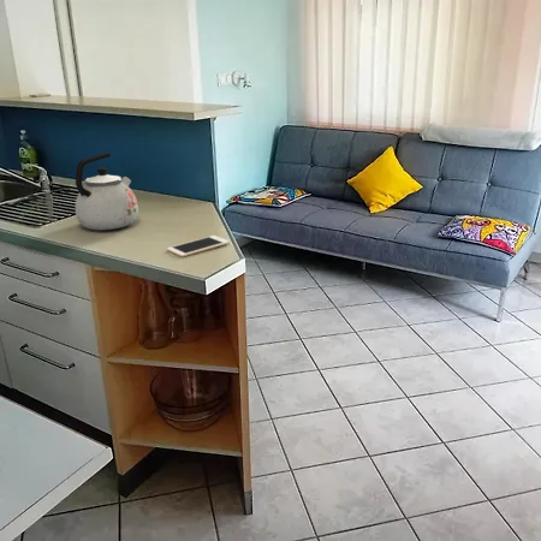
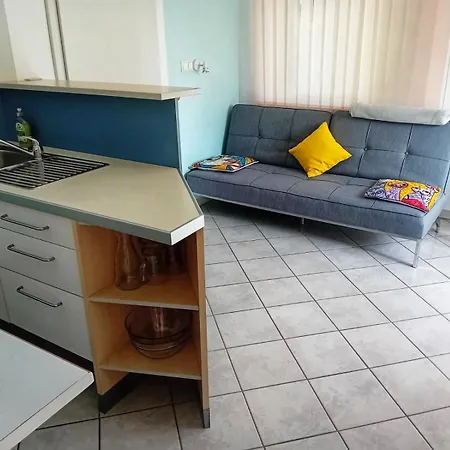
- cell phone (198, 245)
- kettle (105, 190)
